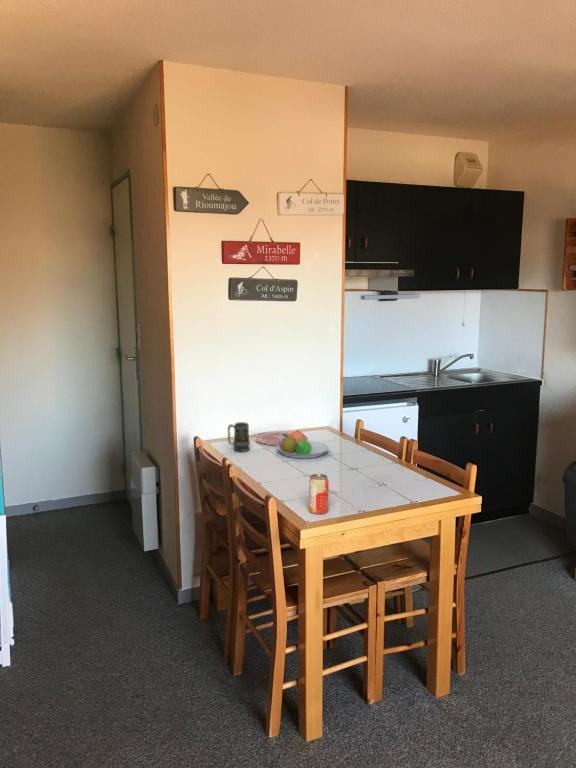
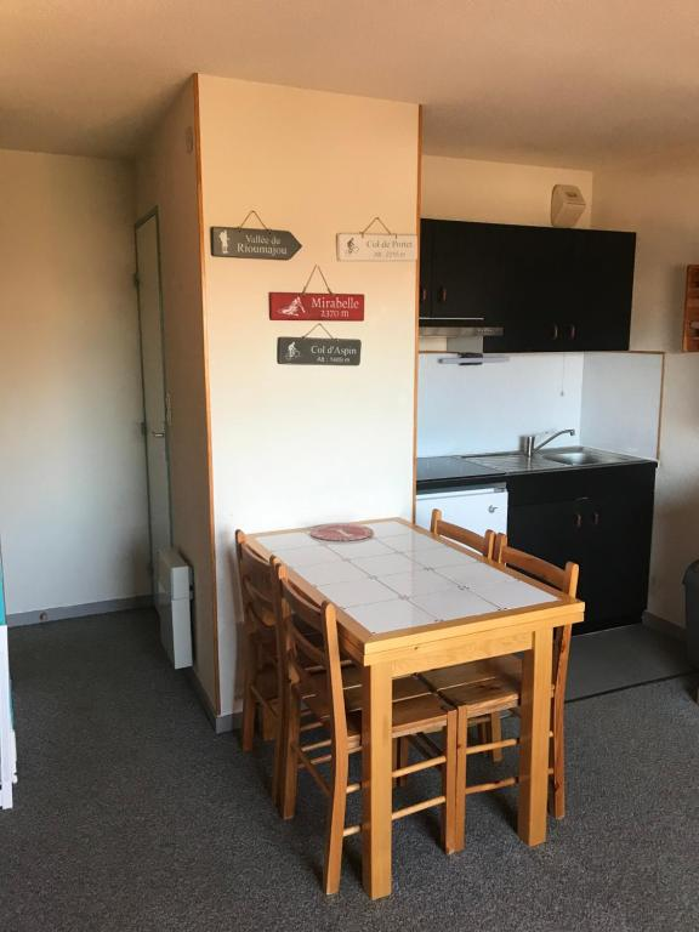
- beverage can (318, 493)
- fruit bowl (301, 442)
- mug (238, 436)
